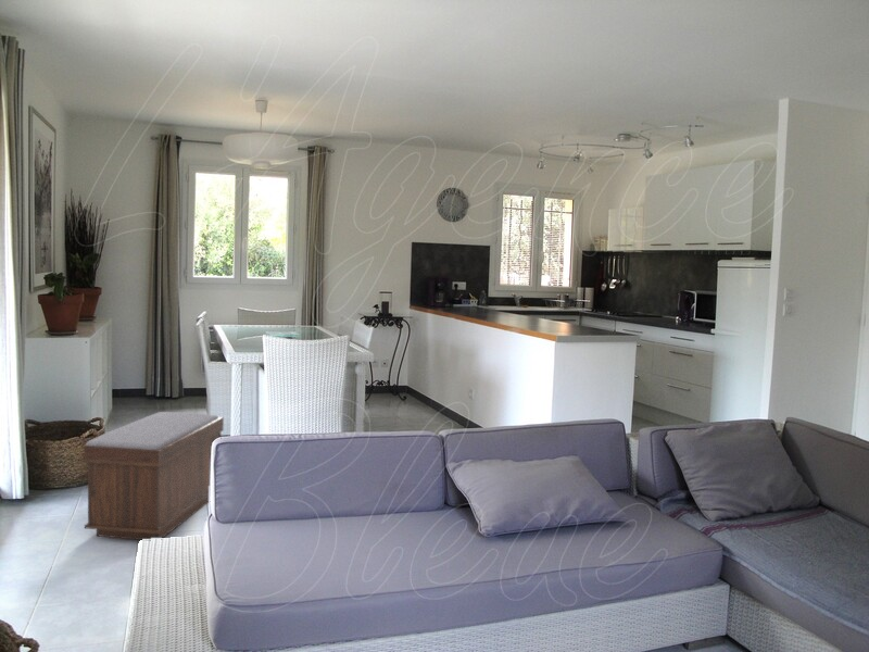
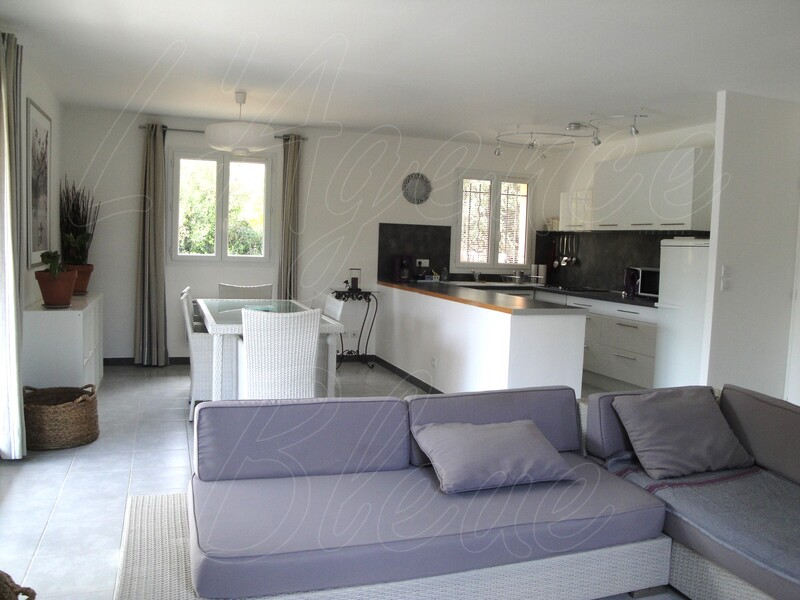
- bench (159, 469)
